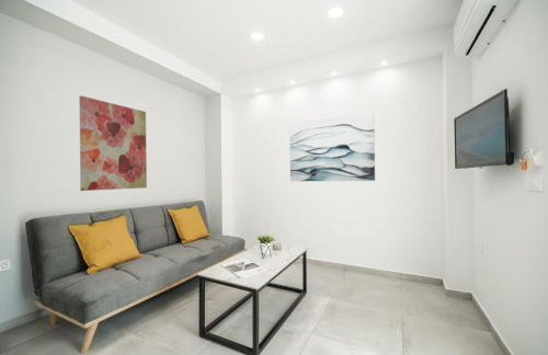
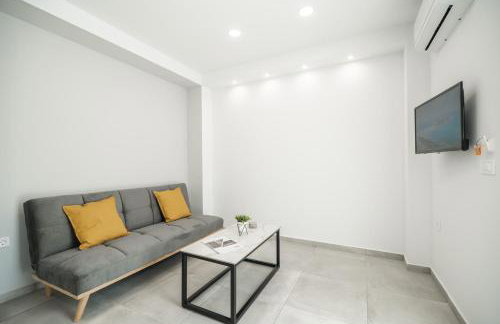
- wall art (329, 149)
- wall art (116, 147)
